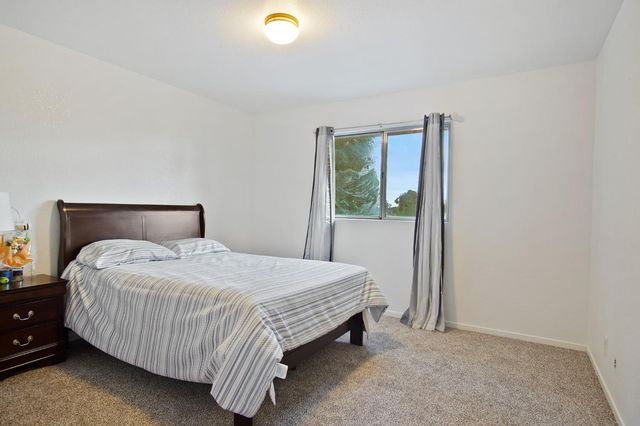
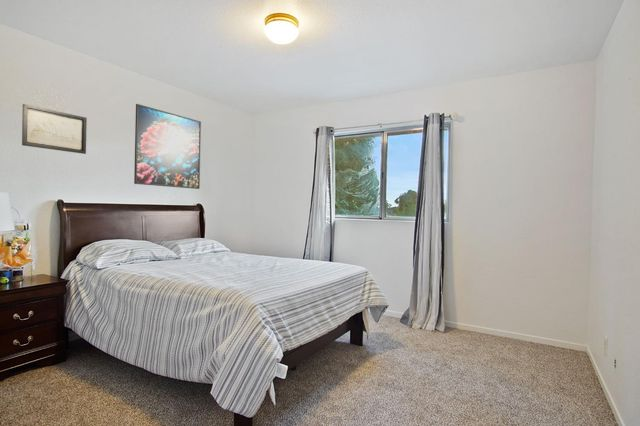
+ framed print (170, 150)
+ wall art (56, 130)
